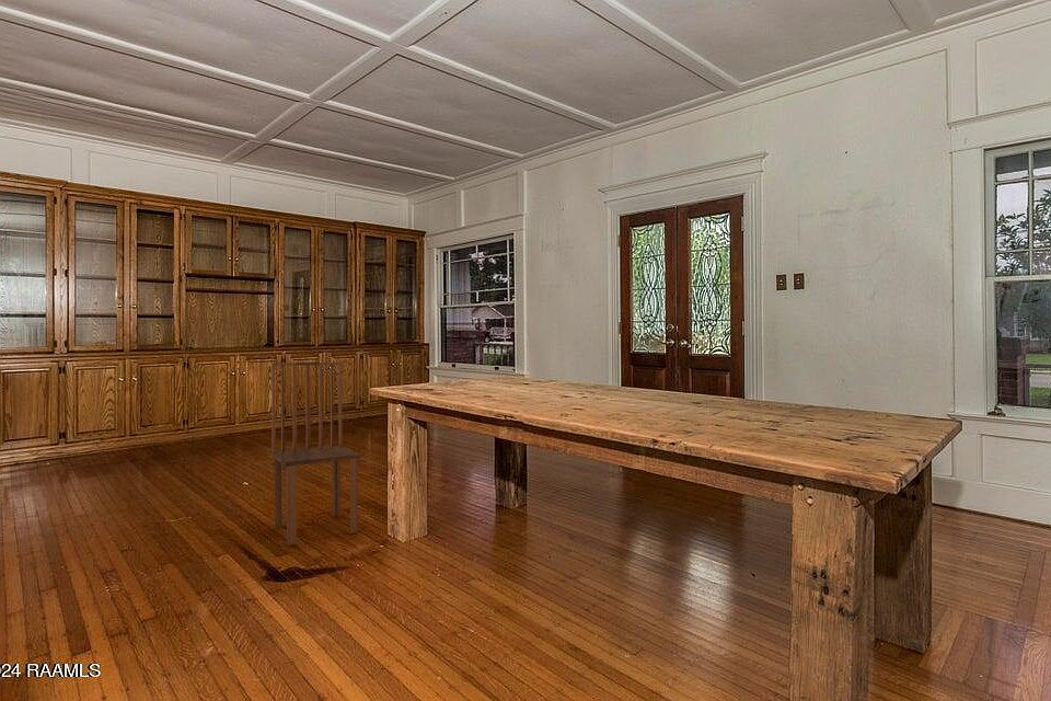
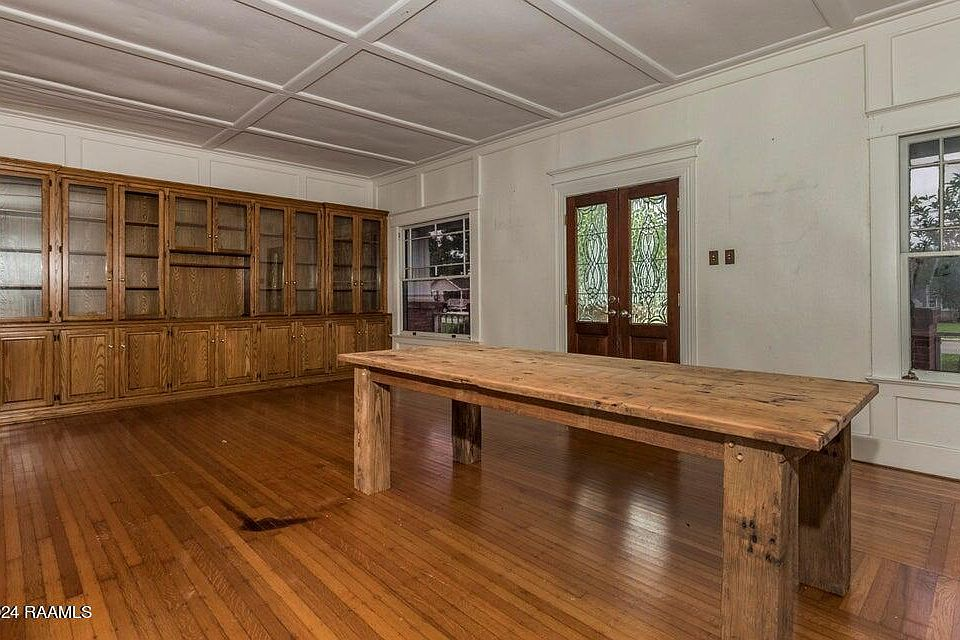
- dining chair (315, 448)
